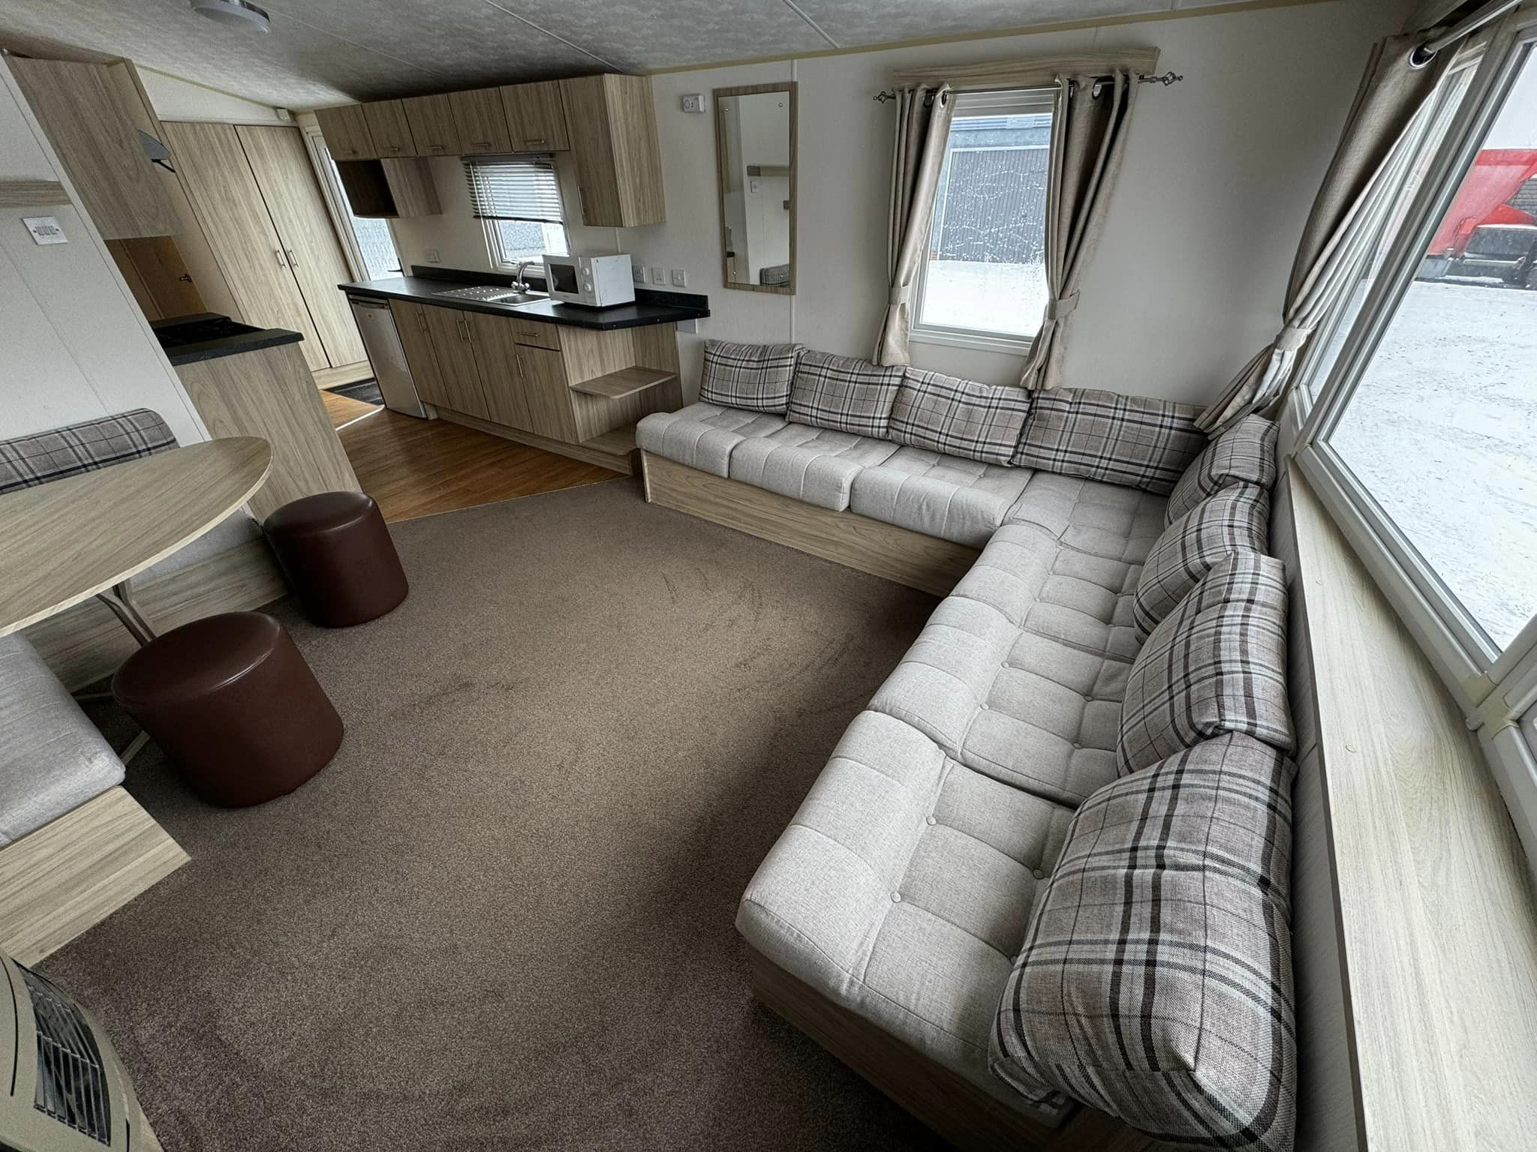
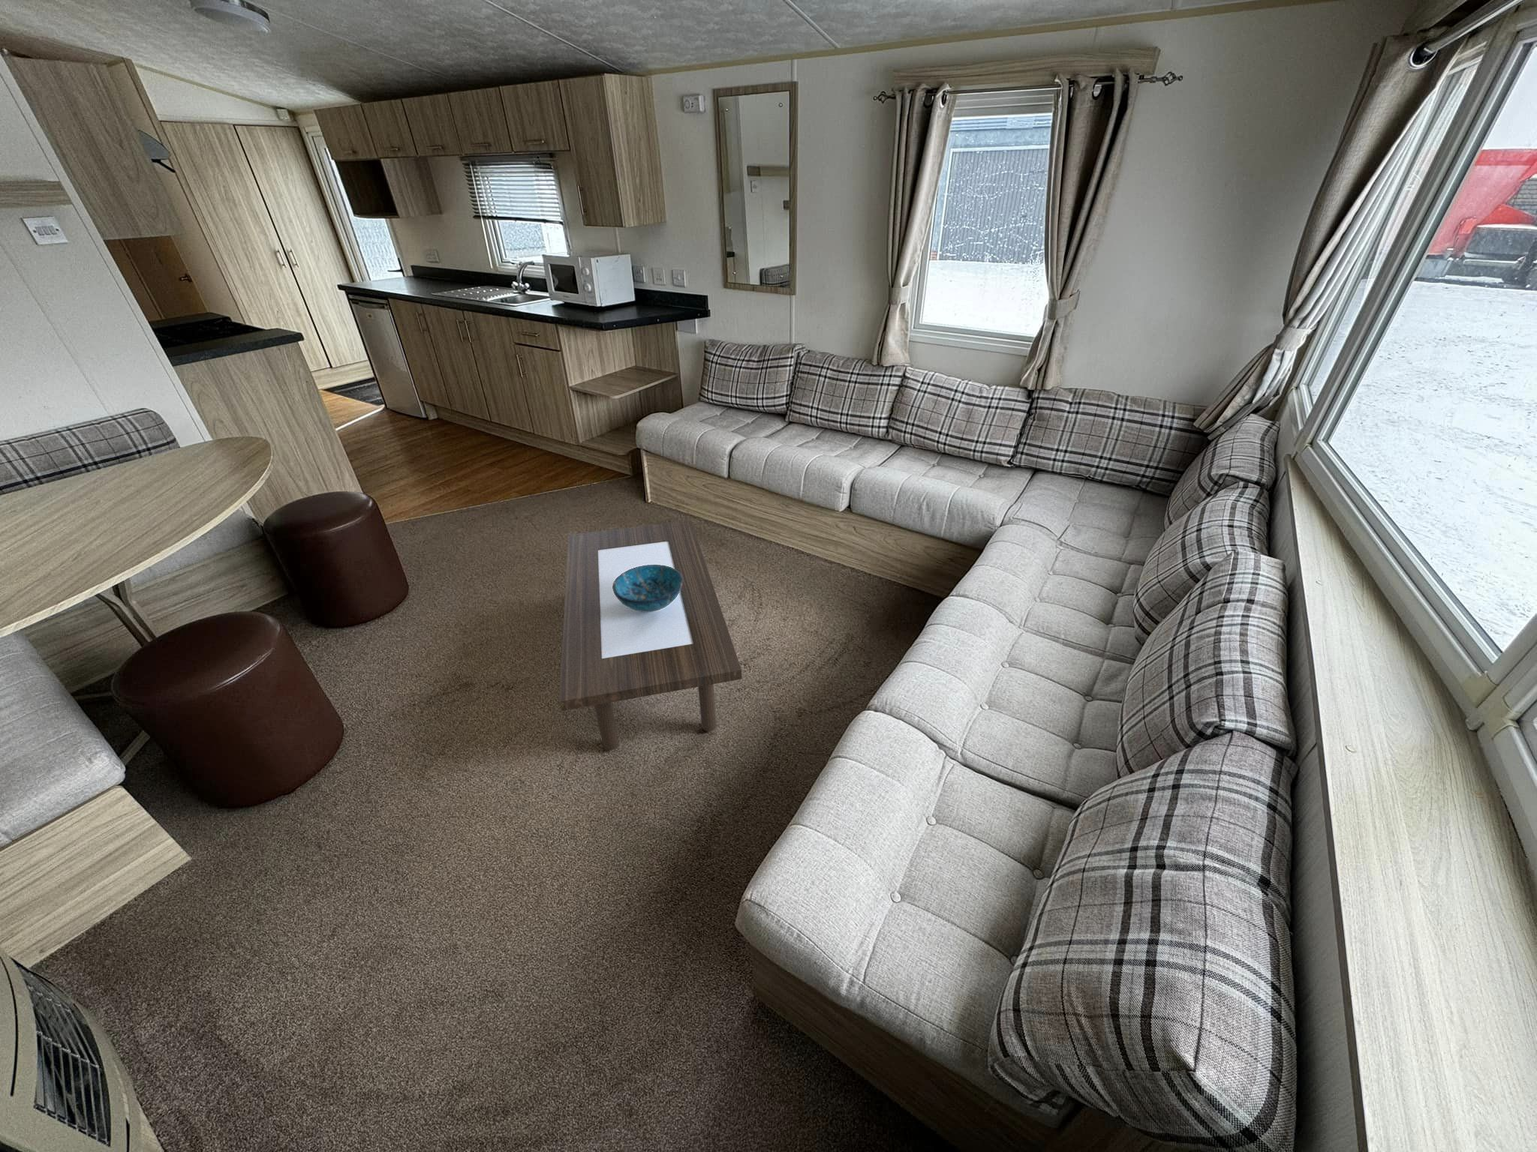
+ decorative bowl (649, 593)
+ coffee table (644, 622)
